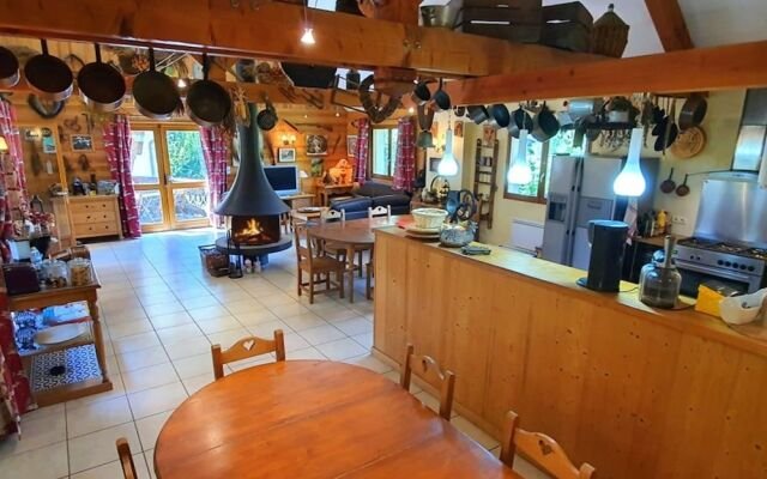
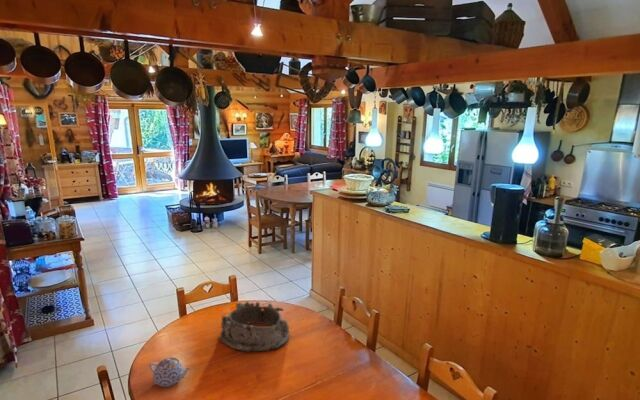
+ teapot (169, 370)
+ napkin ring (254, 322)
